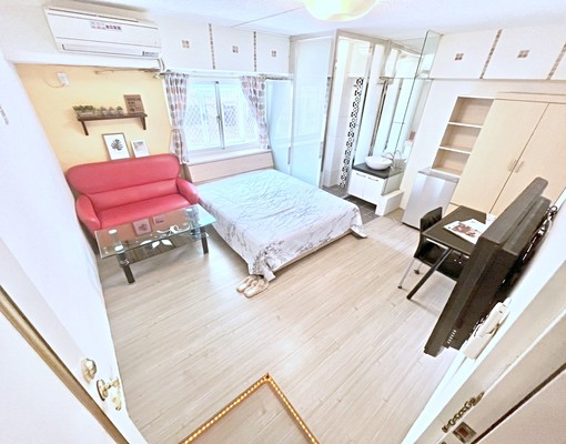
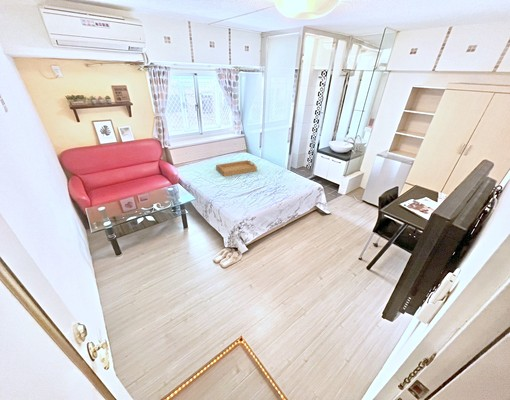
+ serving tray (236, 167)
